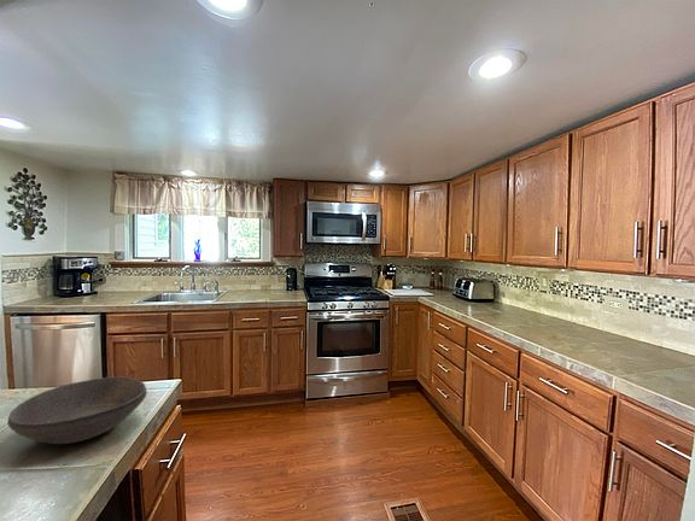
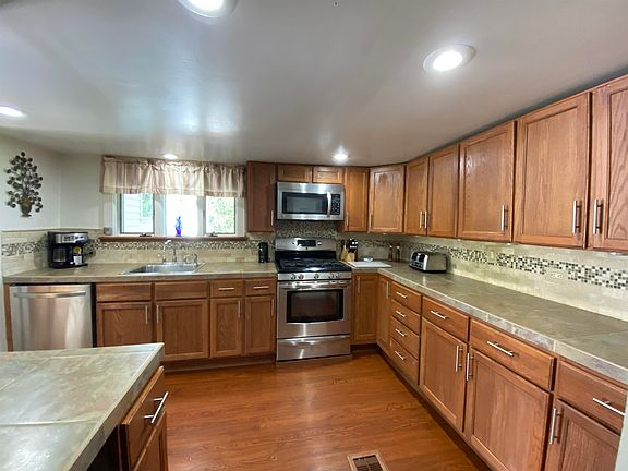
- bowl (84, 412)
